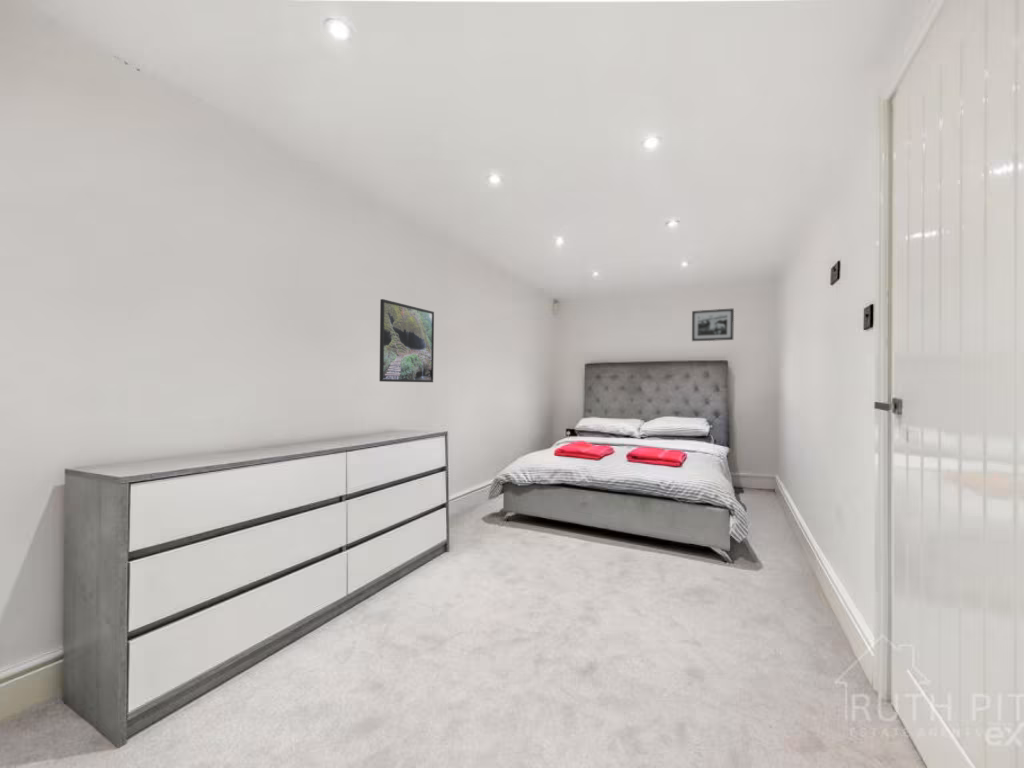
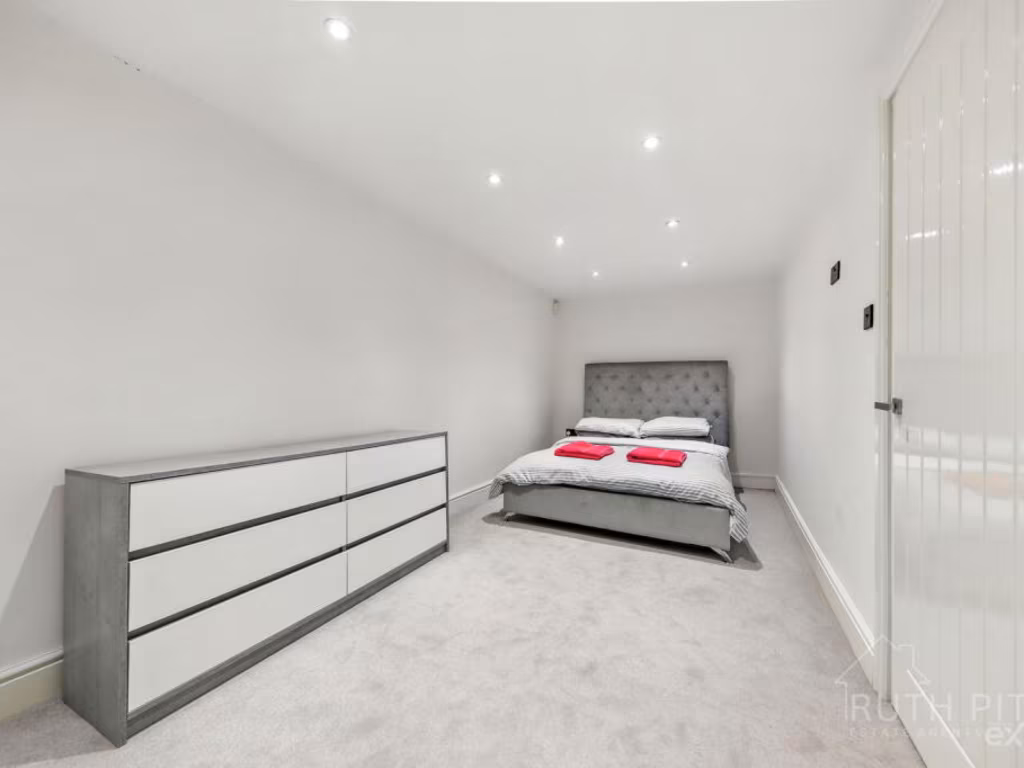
- picture frame (712, 325)
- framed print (408, 343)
